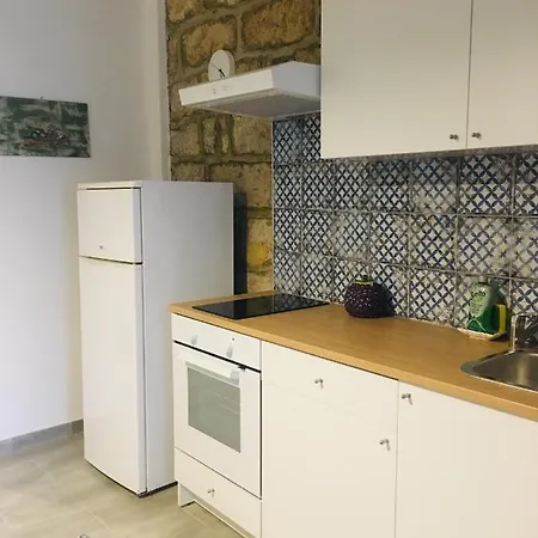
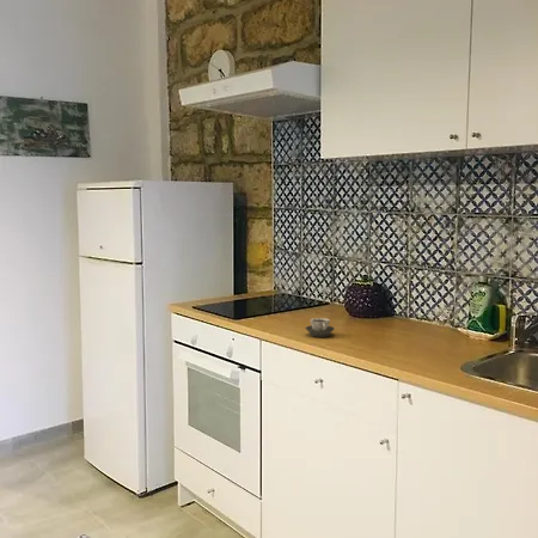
+ cup (319, 326)
